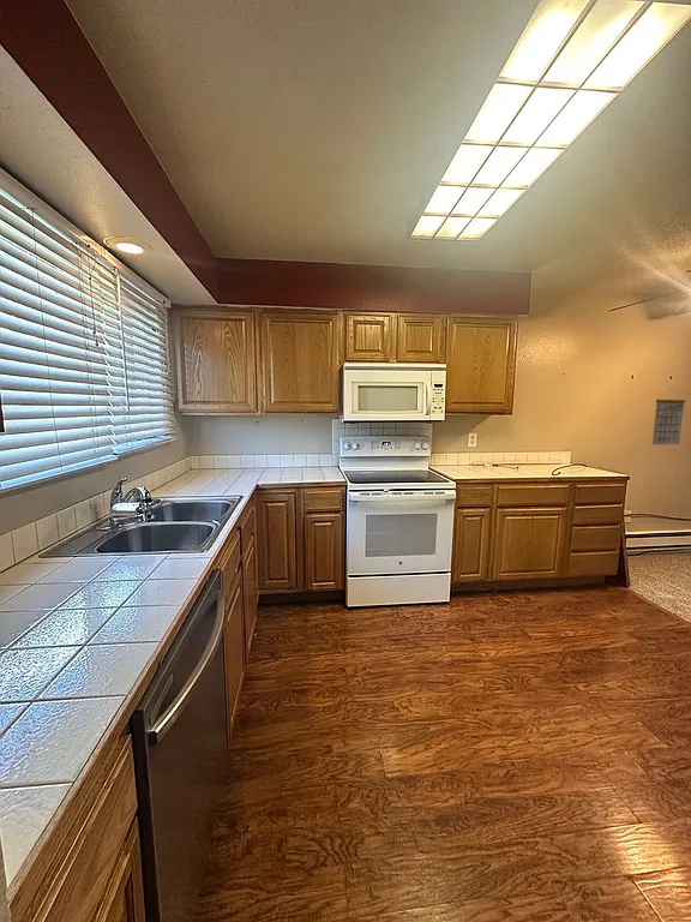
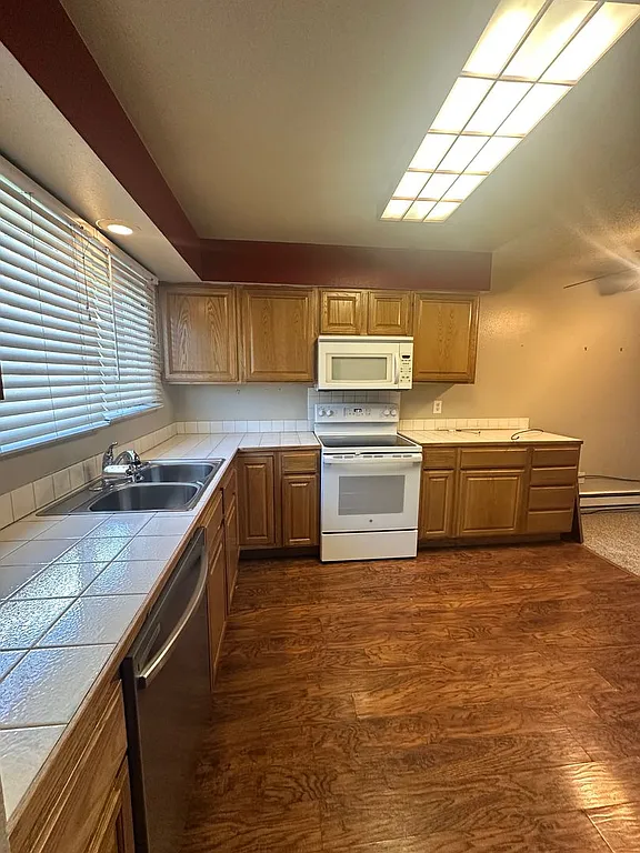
- calendar (668, 417)
